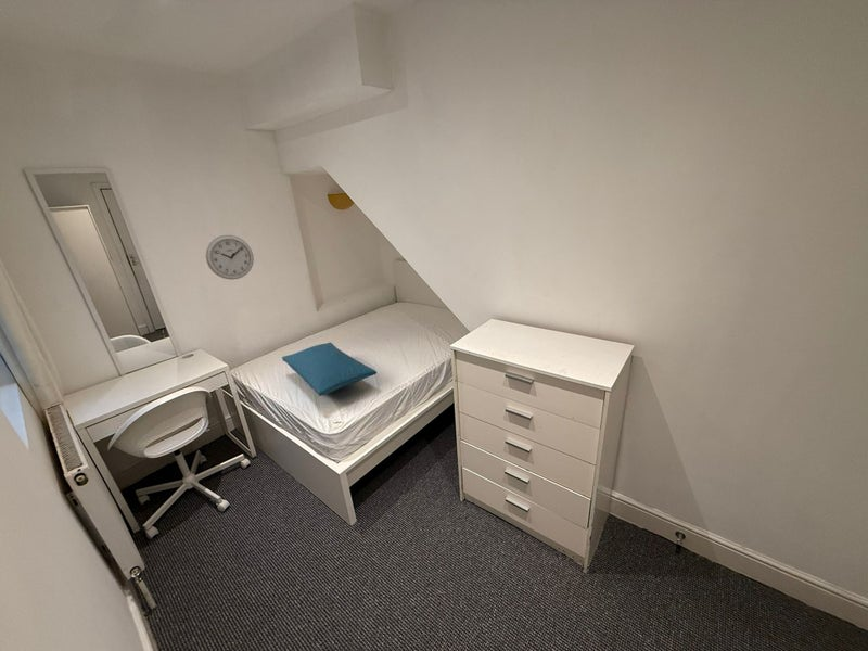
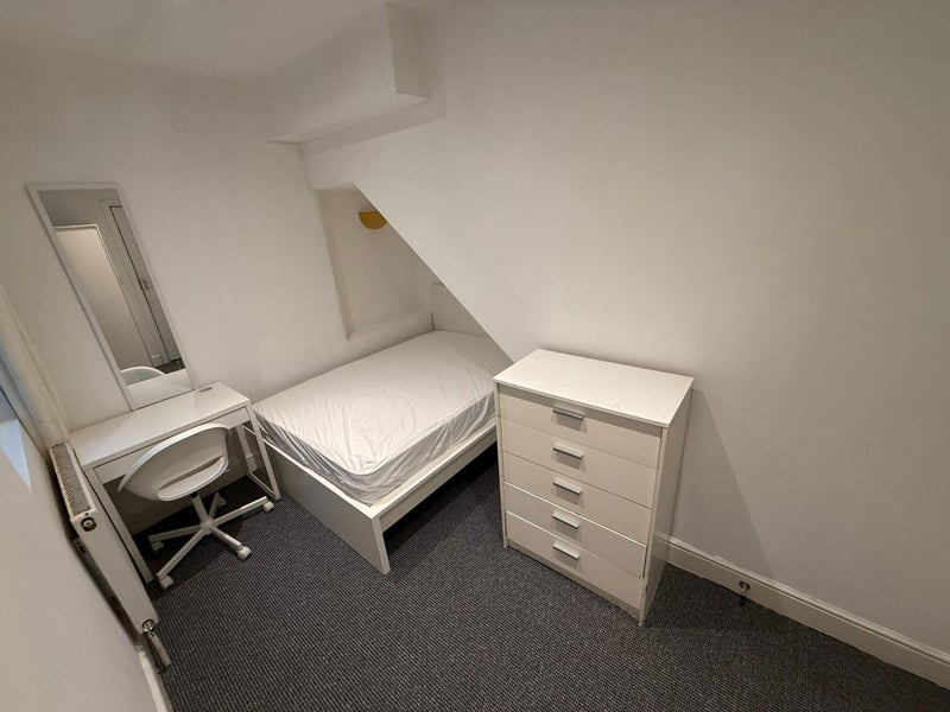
- wall clock (231, 257)
- pillow (326, 366)
